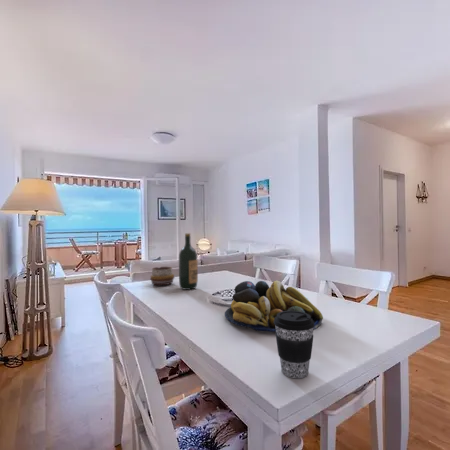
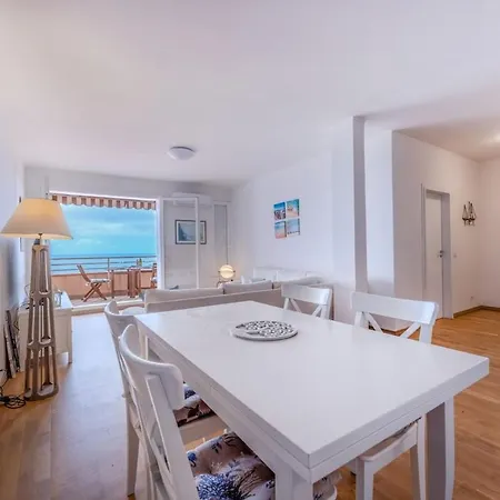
- wine bottle (188, 260)
- decorative bowl (162, 276)
- coffee cup (294, 343)
- fruit bowl (271, 299)
